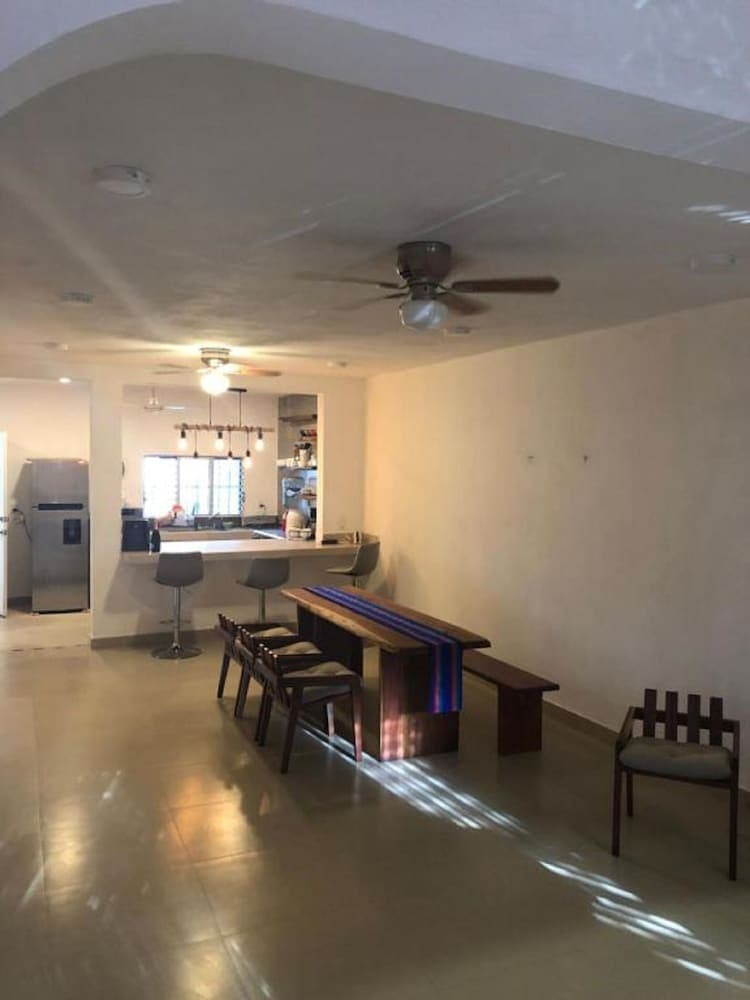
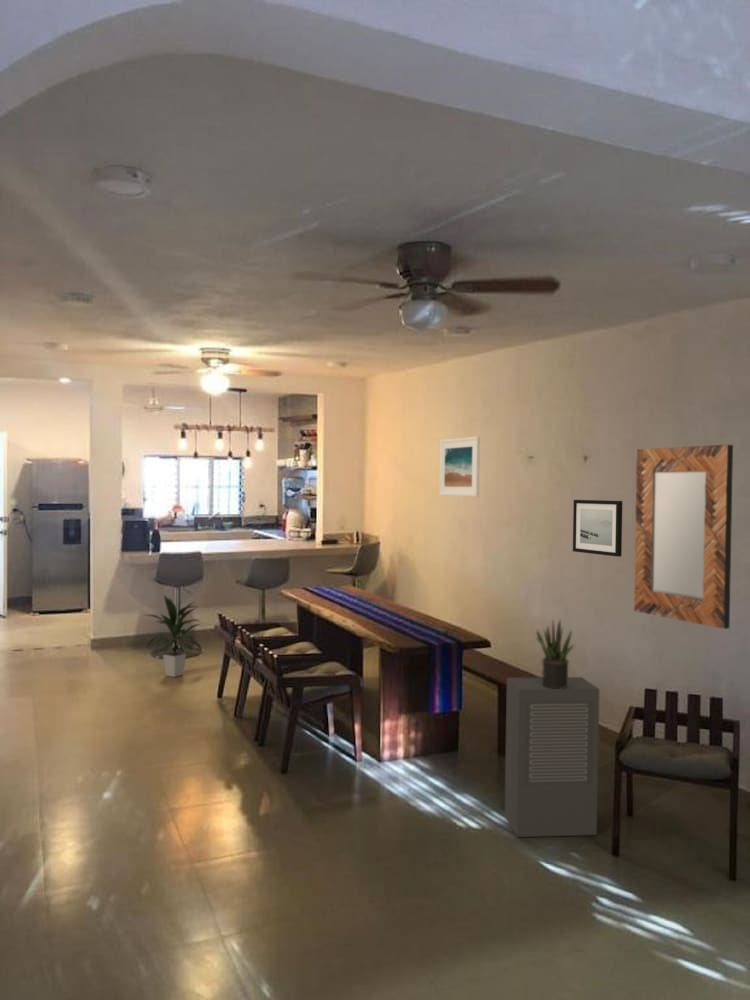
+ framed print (458, 467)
+ home mirror (680, 533)
+ air purifier (550, 754)
+ potted plant (552, 652)
+ wall art (596, 527)
+ indoor plant (177, 635)
